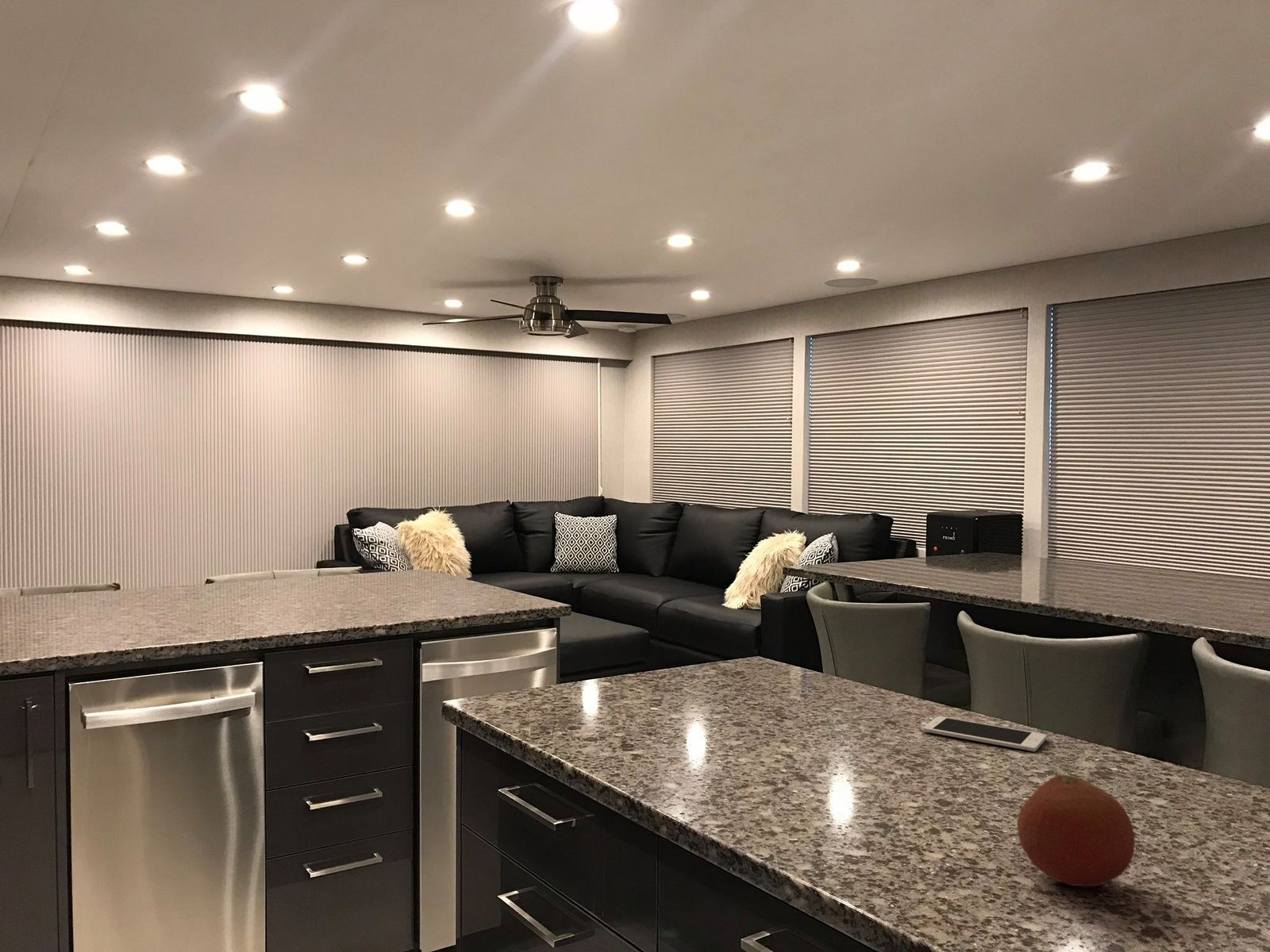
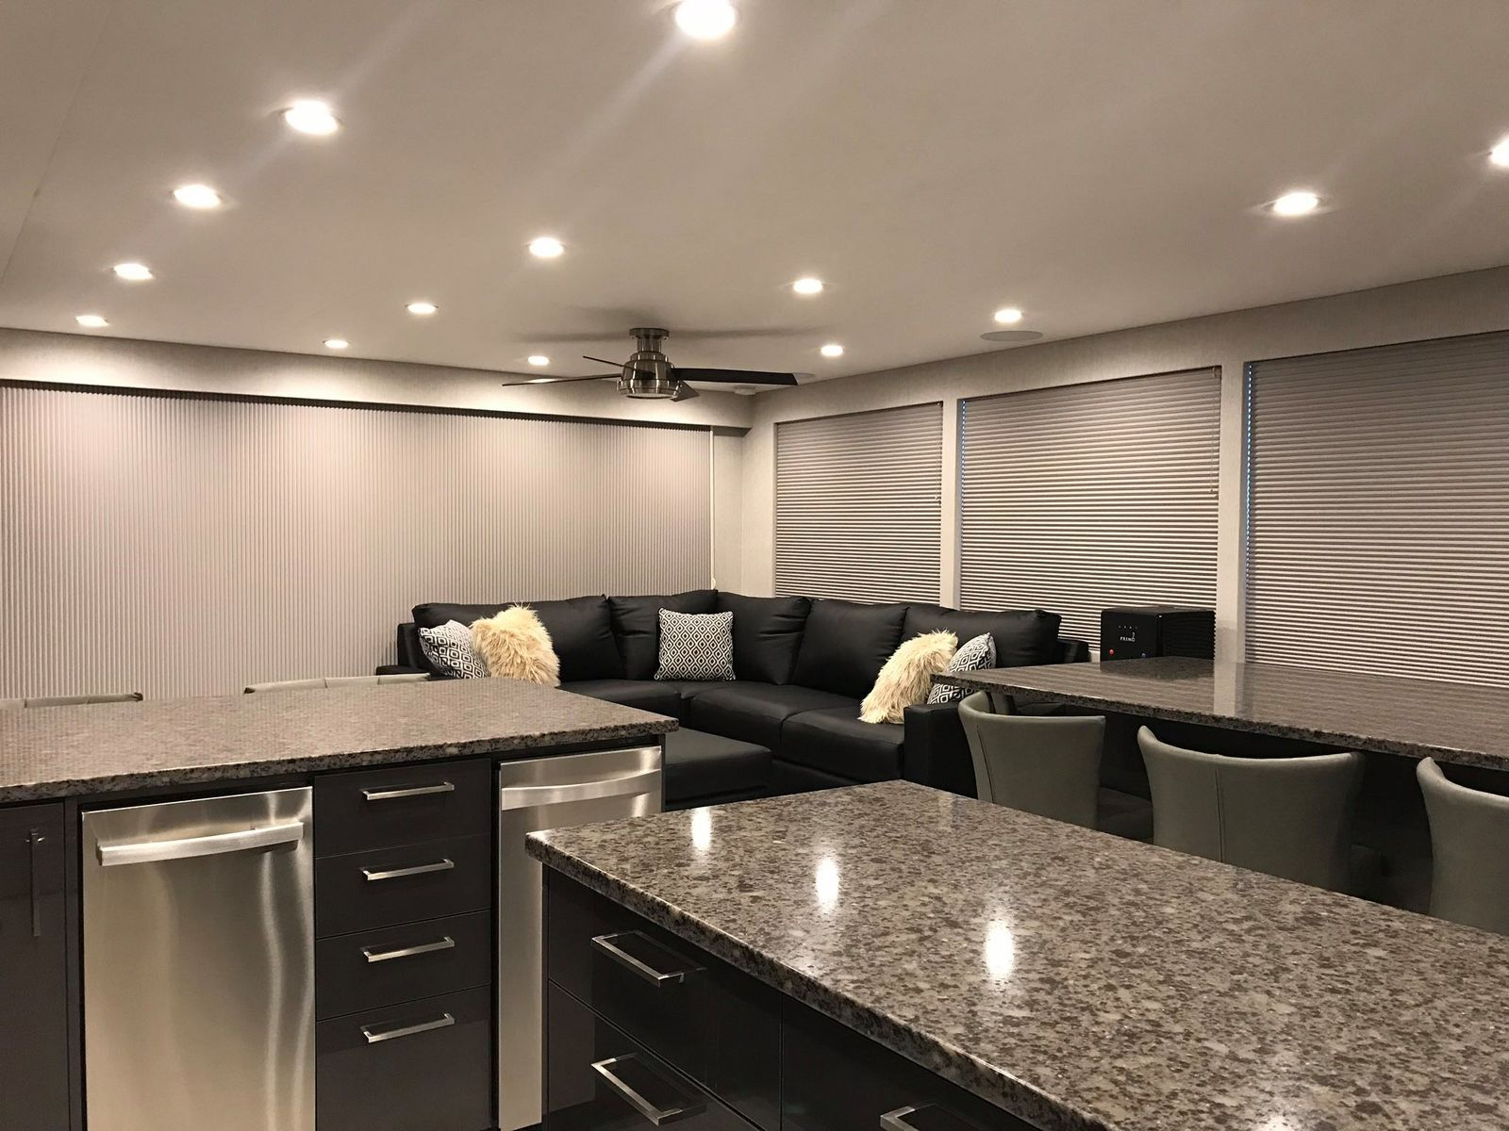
- cell phone (983, 733)
- fruit (1074, 829)
